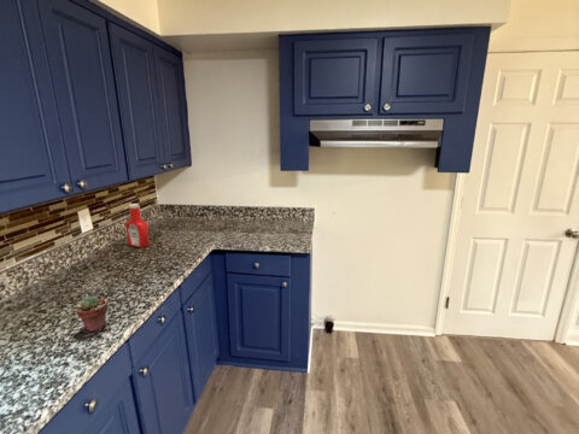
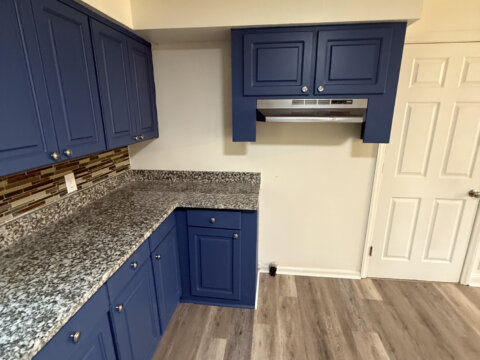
- potted succulent (93, 311)
- soap bottle (136, 224)
